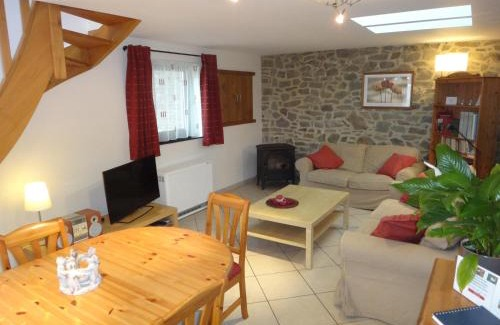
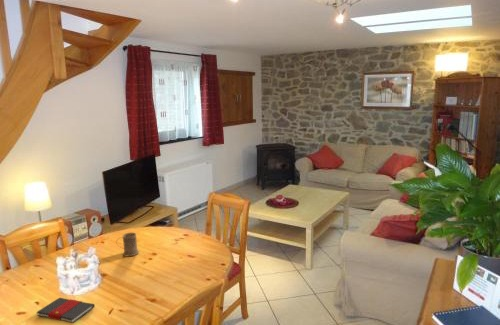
+ mug (127, 244)
+ book (66, 309)
